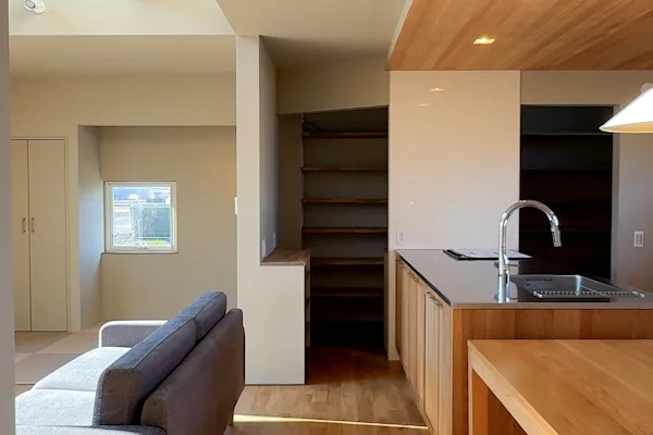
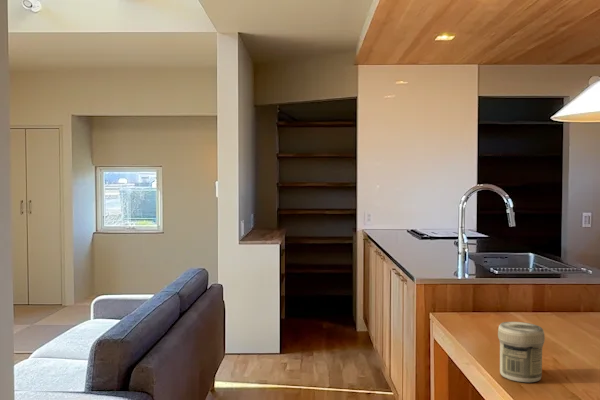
+ jar (520, 351)
